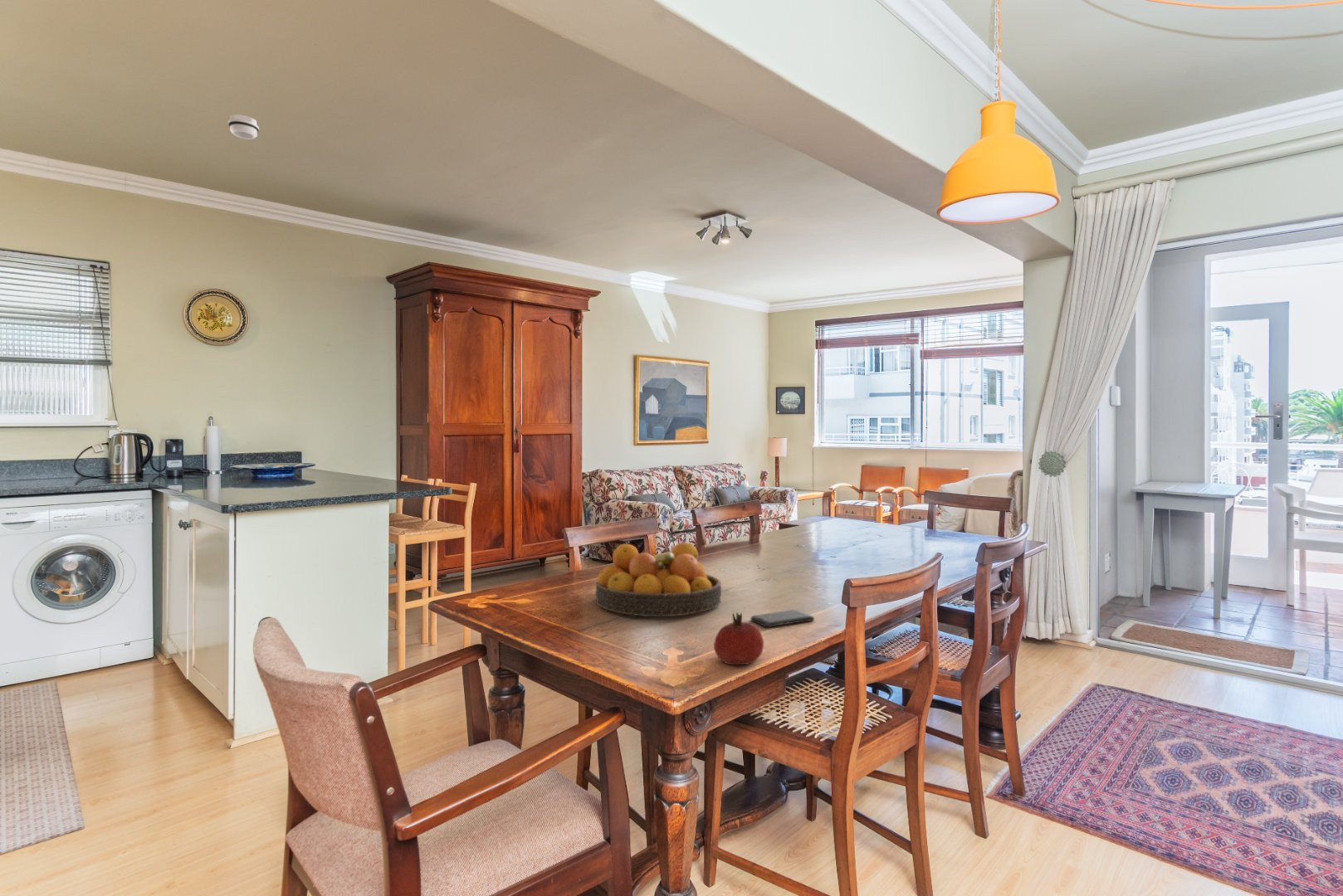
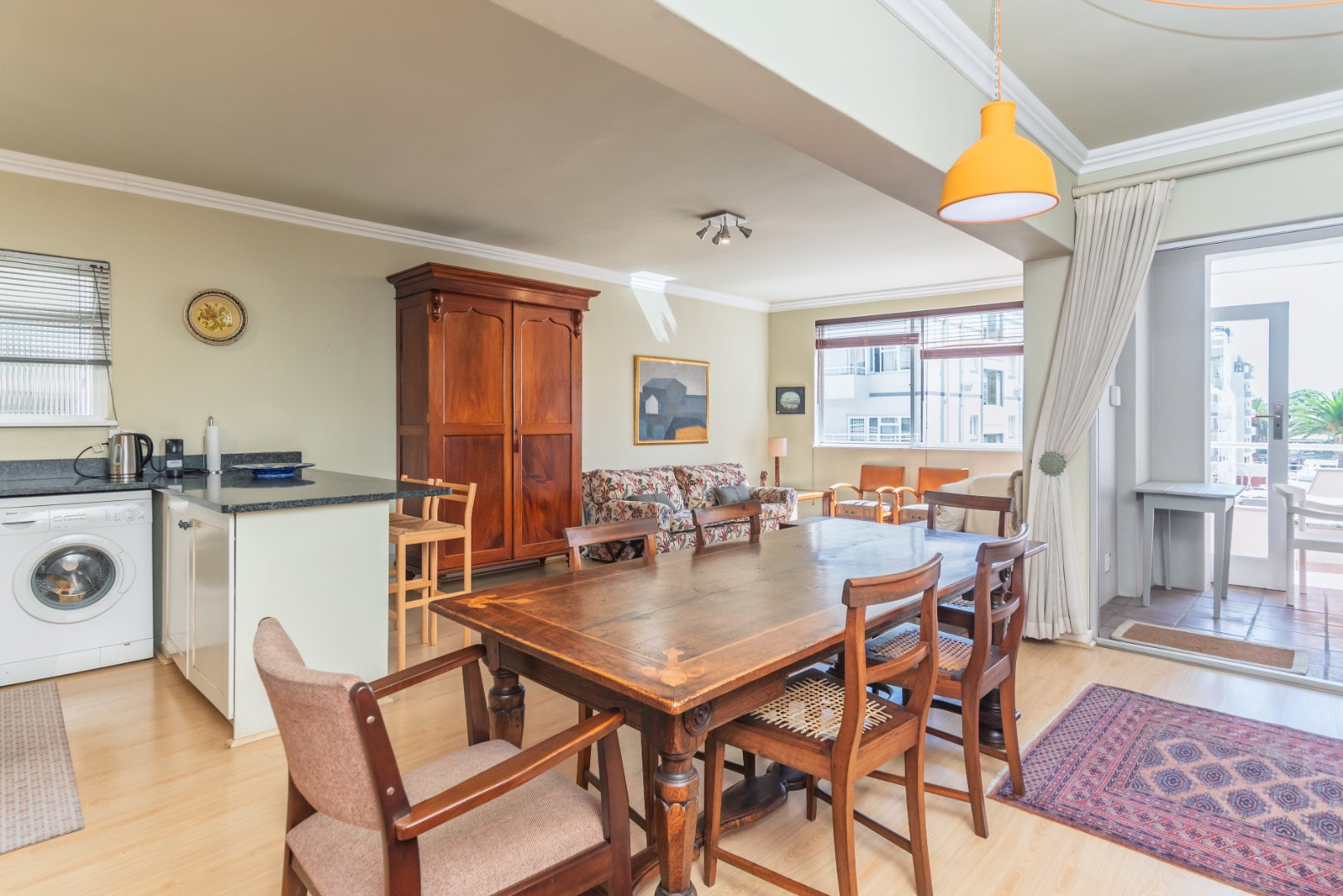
- smoke detector (243, 127)
- smartphone (782, 617)
- fruit (738, 635)
- fruit bowl (658, 572)
